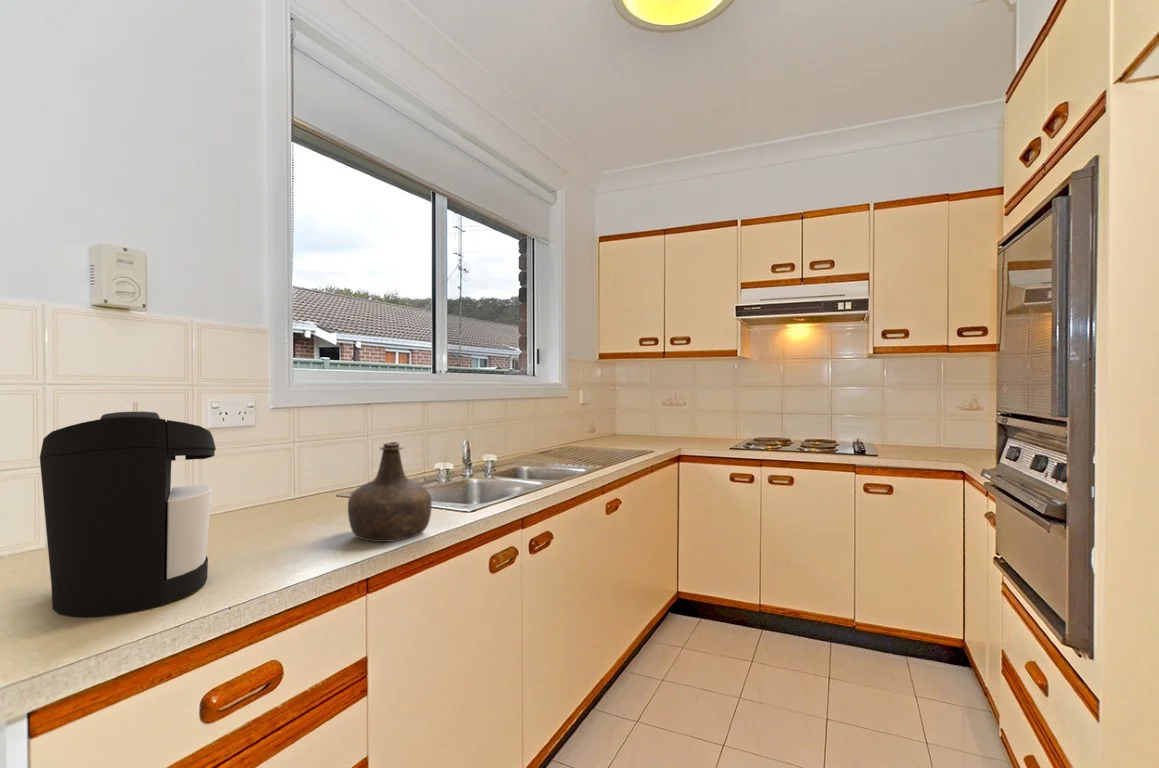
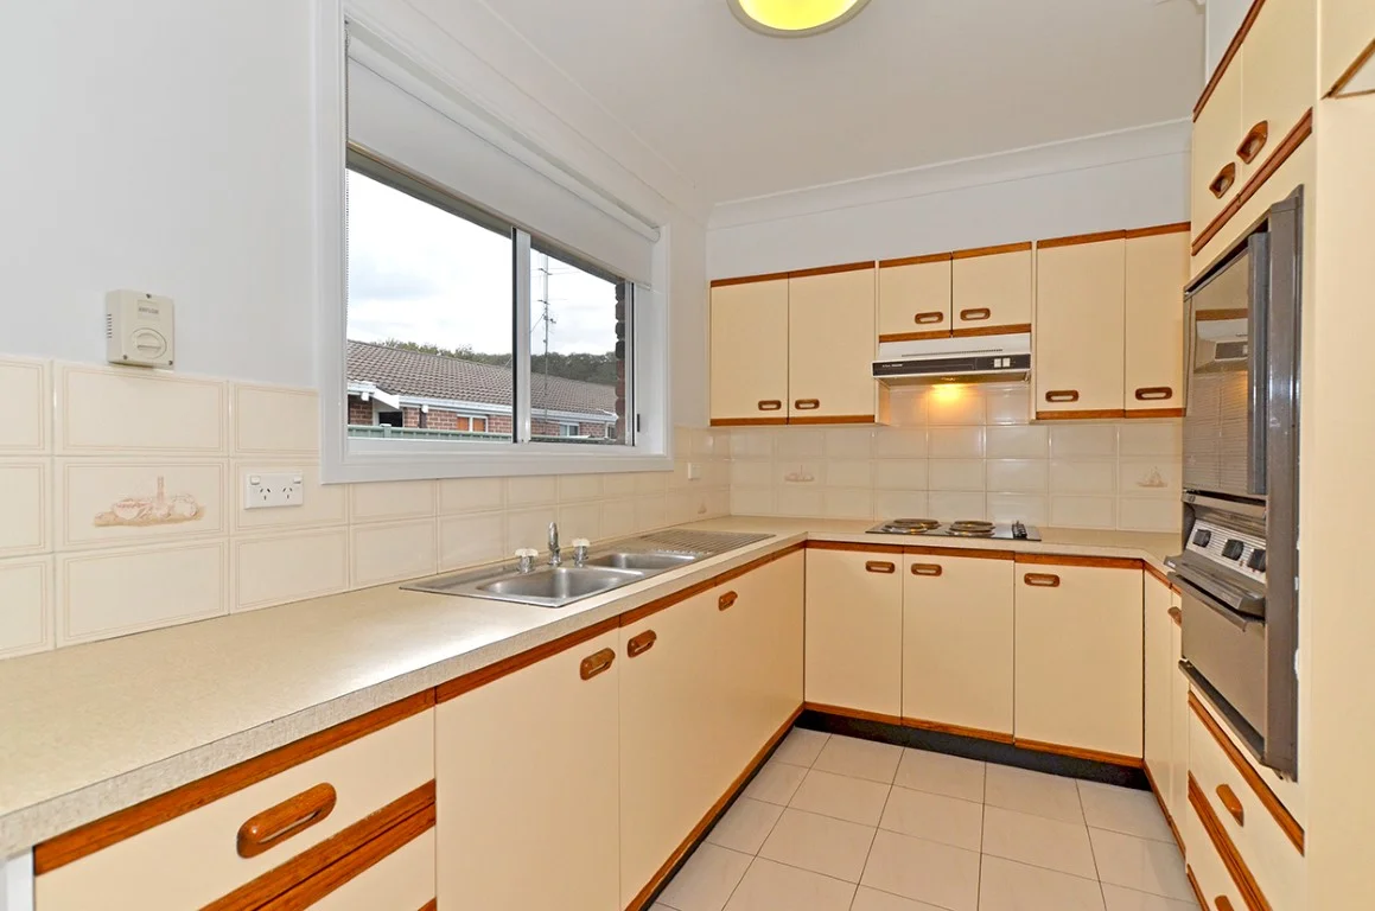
- coffee maker (135, 498)
- bottle (390, 488)
